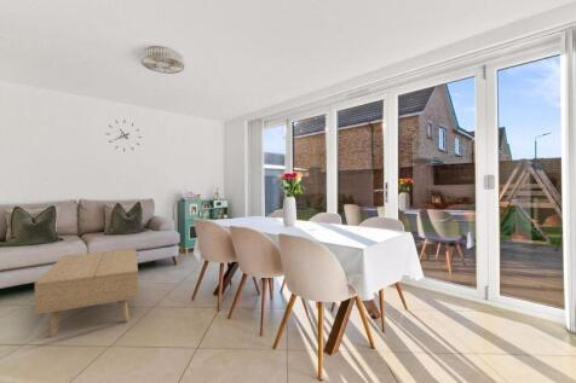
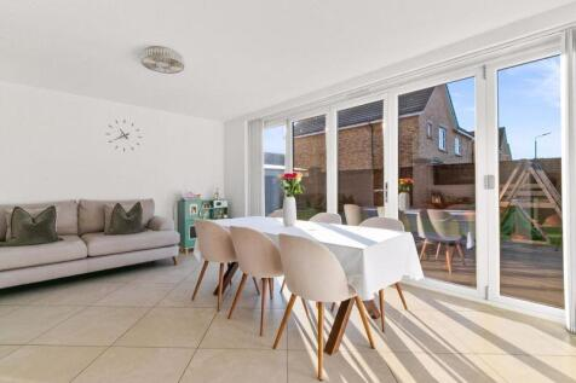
- coffee table (98, 284)
